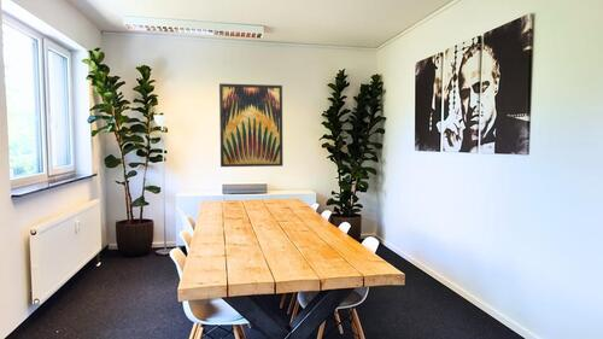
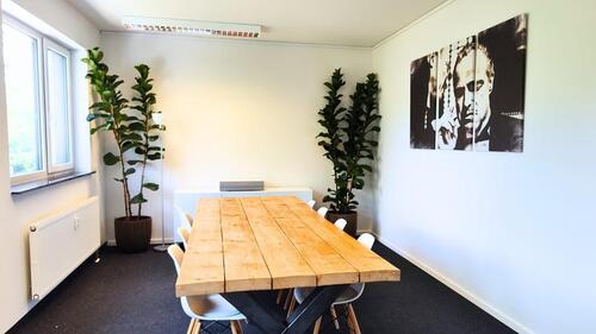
- wall art (251, 125)
